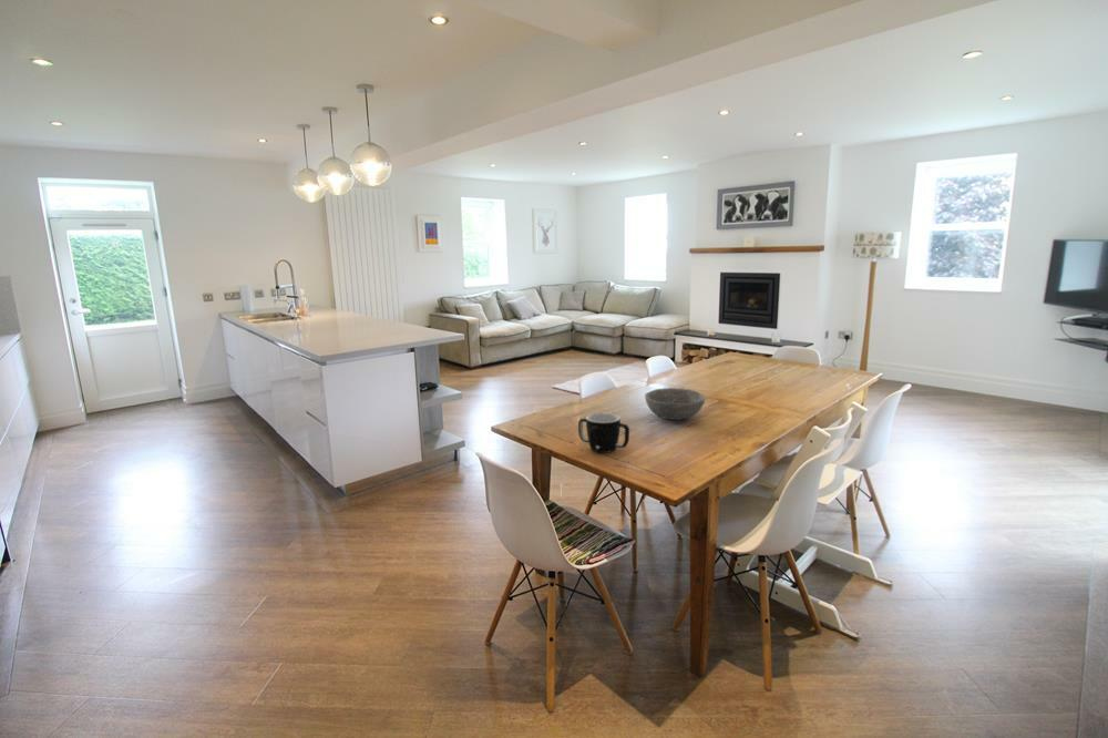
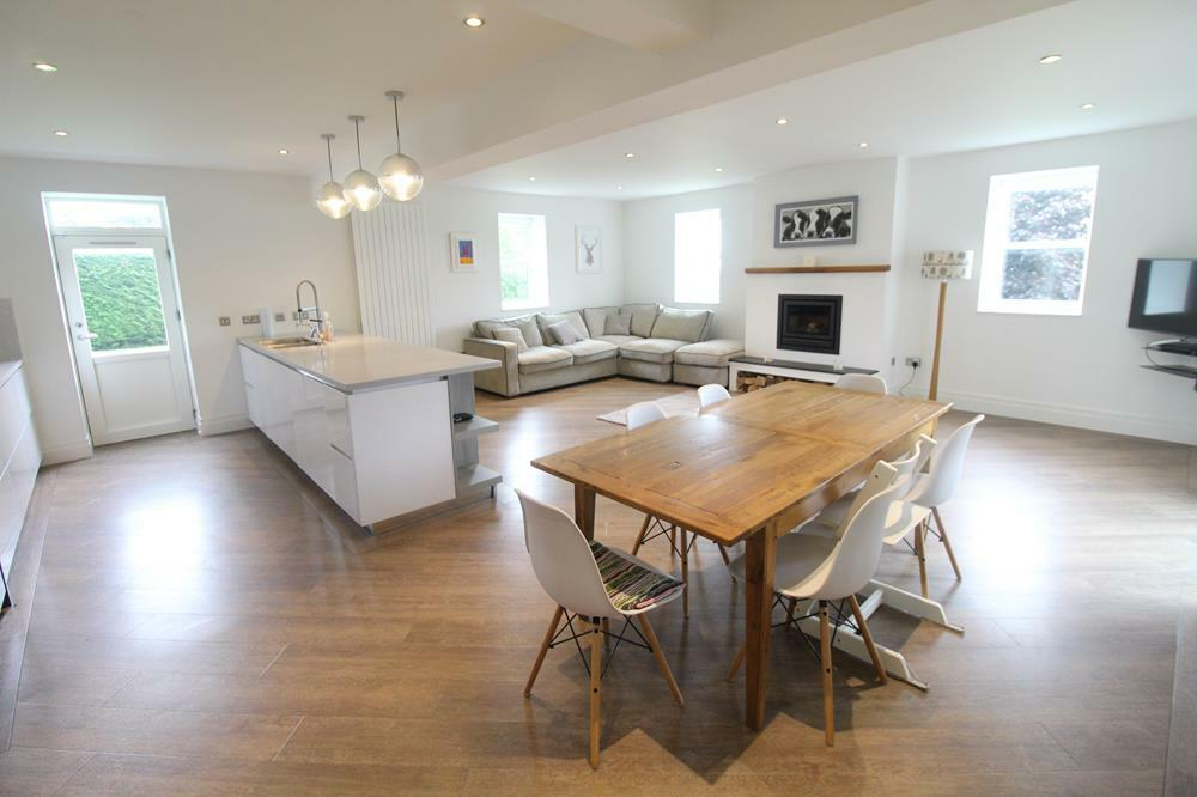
- bowl (674, 404)
- mug (603, 433)
